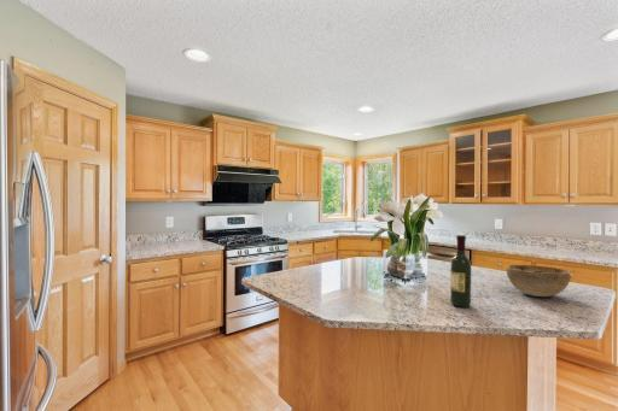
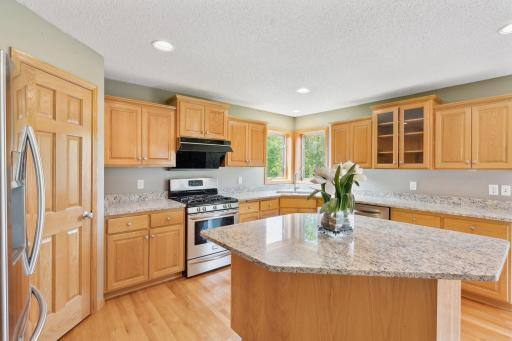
- decorative bowl (536, 281)
- wine bottle (460, 270)
